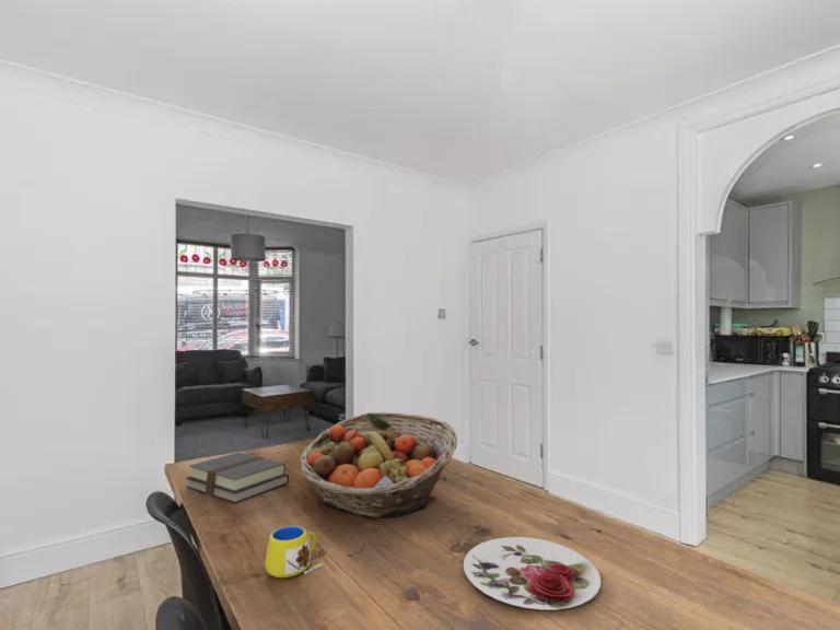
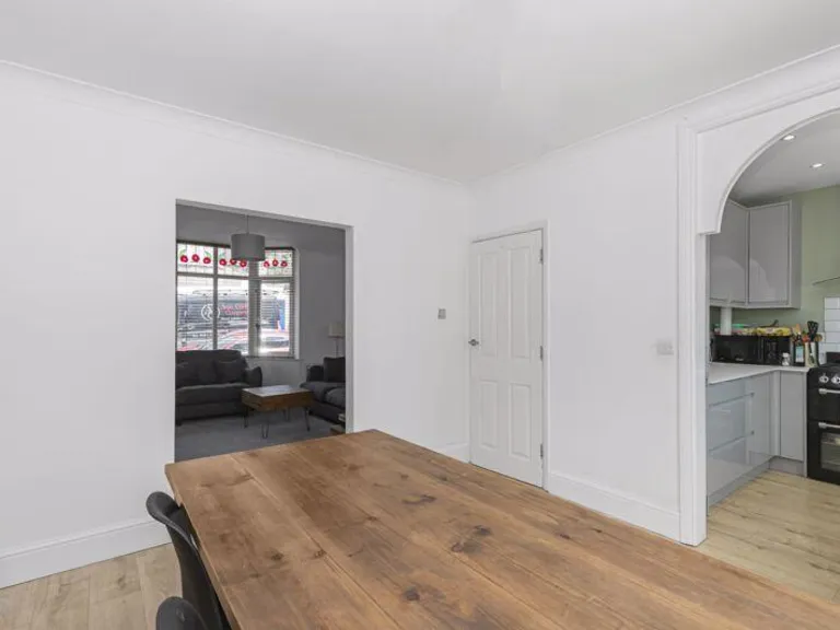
- book (237, 474)
- mug (293, 548)
- plate (529, 567)
- fruit basket (377, 458)
